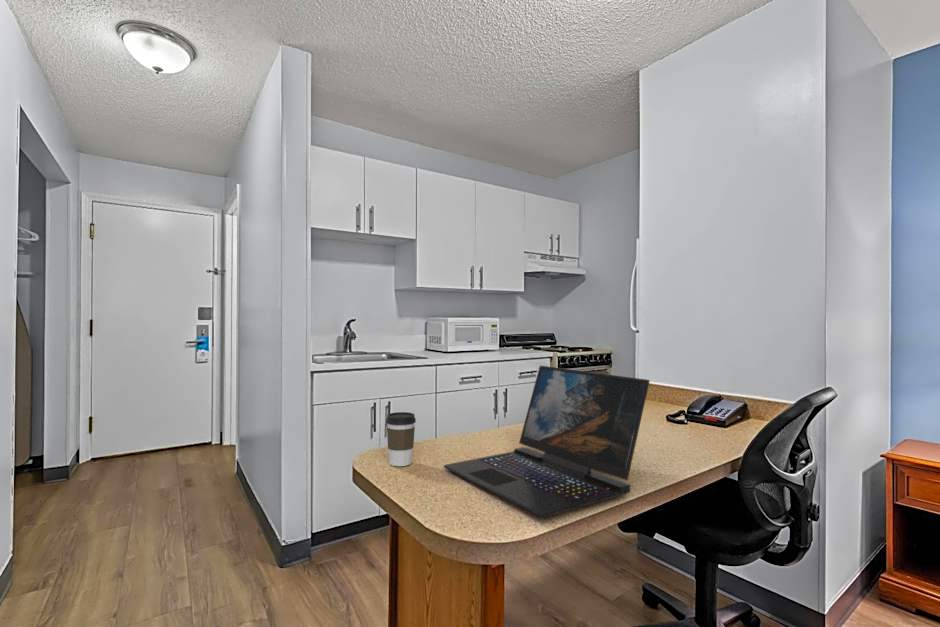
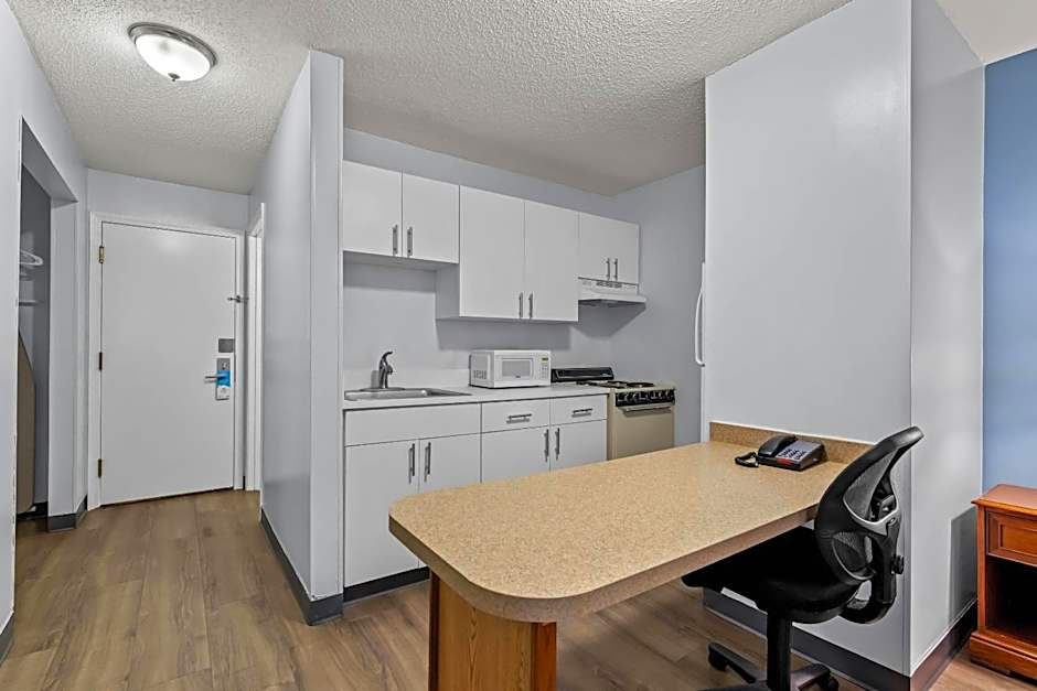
- laptop (541, 428)
- coffee cup (400, 438)
